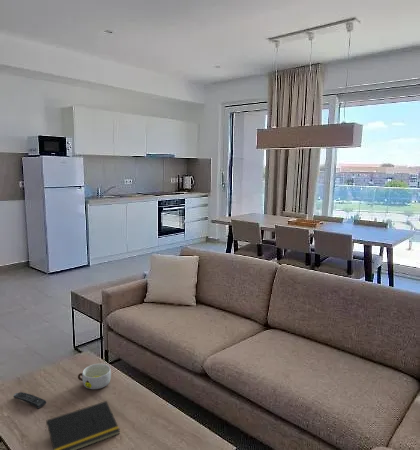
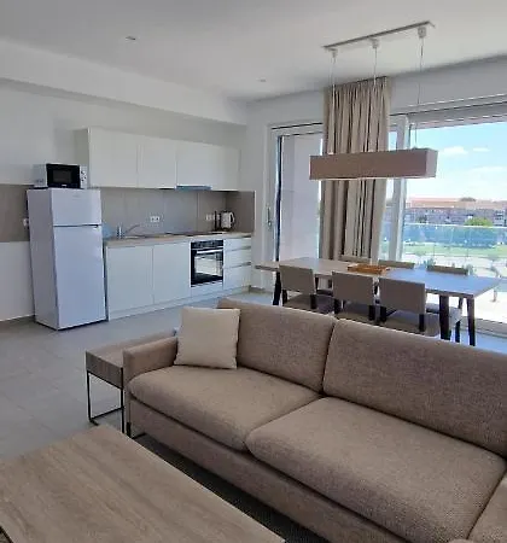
- remote control (28, 399)
- notepad (83, 426)
- bowl (94, 376)
